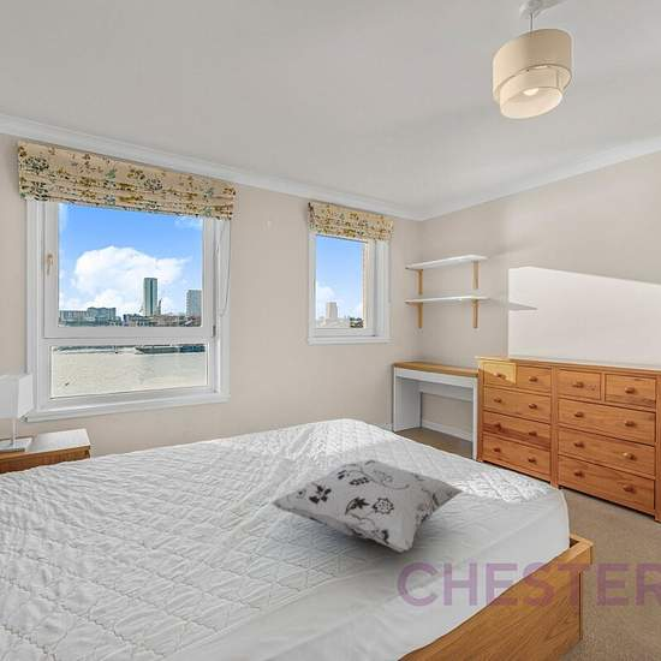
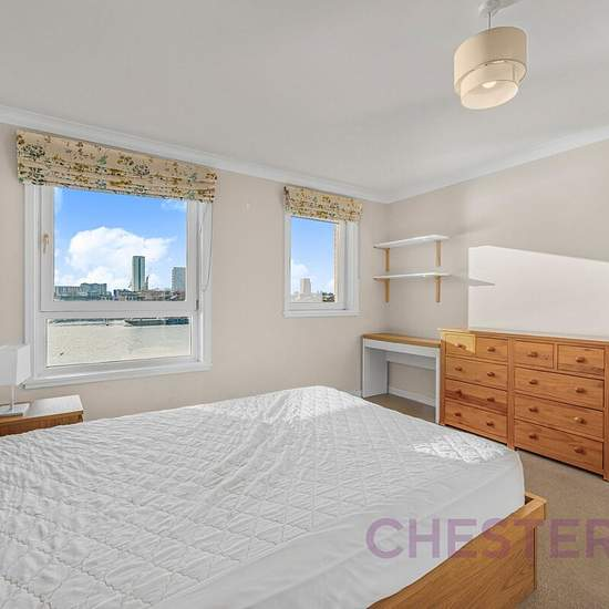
- decorative pillow (370, 496)
